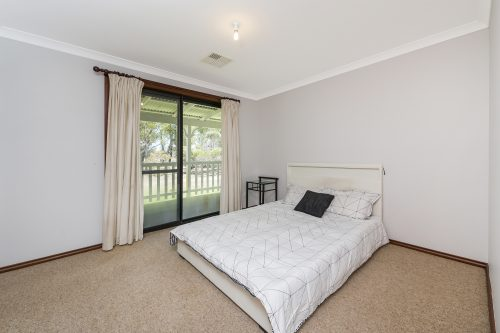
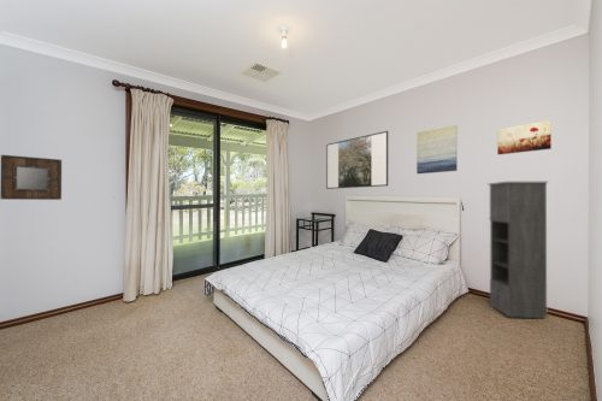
+ wall art (523, 138)
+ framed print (354, 163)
+ wall art (436, 151)
+ home mirror (33, 178)
+ storage cabinet (515, 247)
